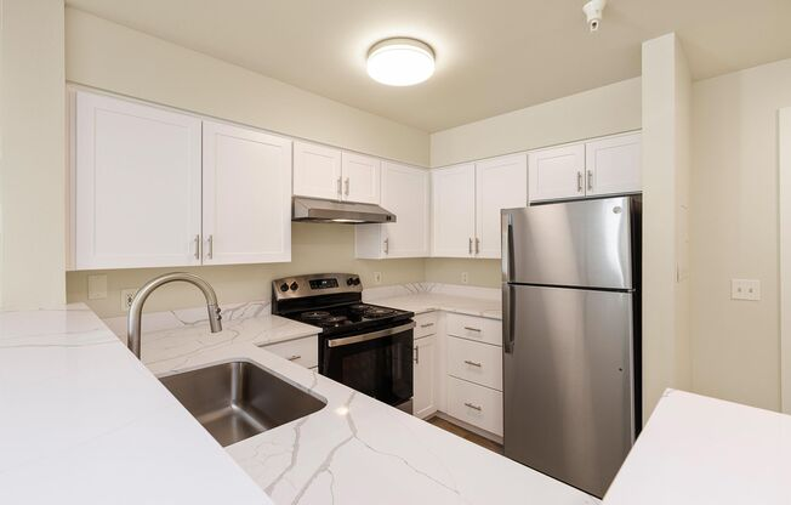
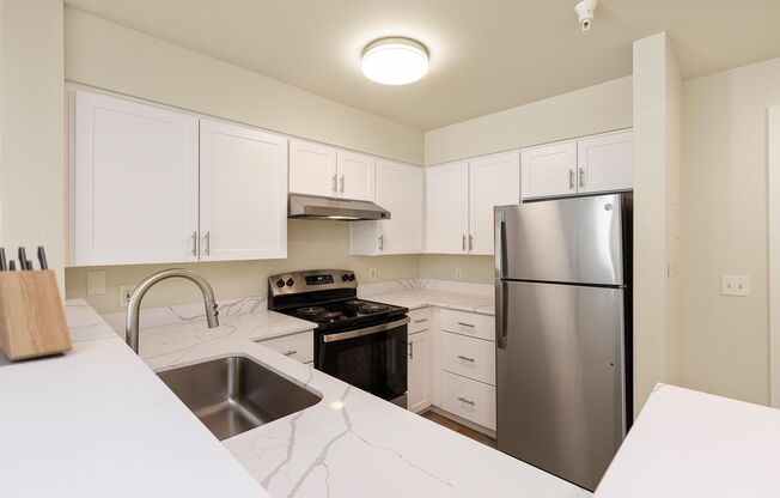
+ knife block (30, 296)
